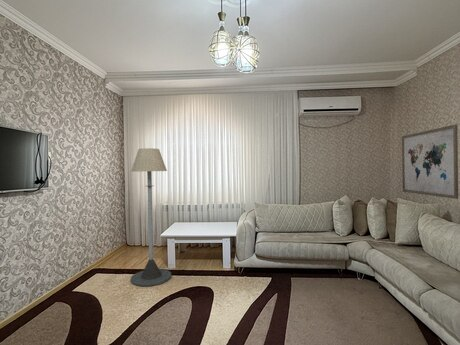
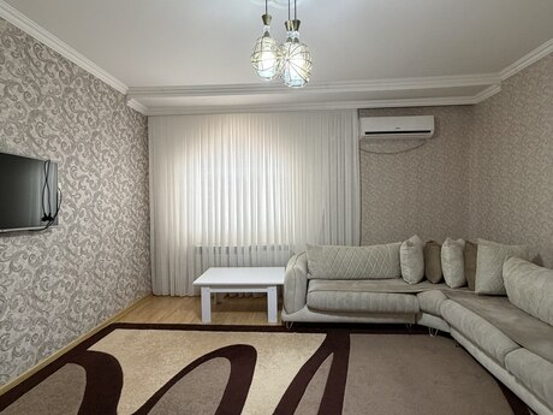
- wall art (425, 163)
- floor lamp (150, 213)
